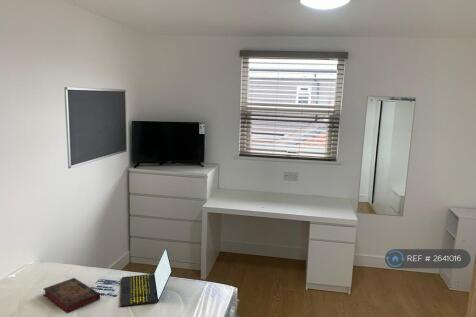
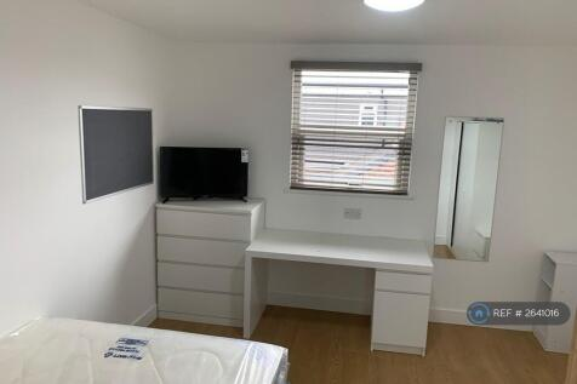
- book (71, 294)
- laptop (145, 275)
